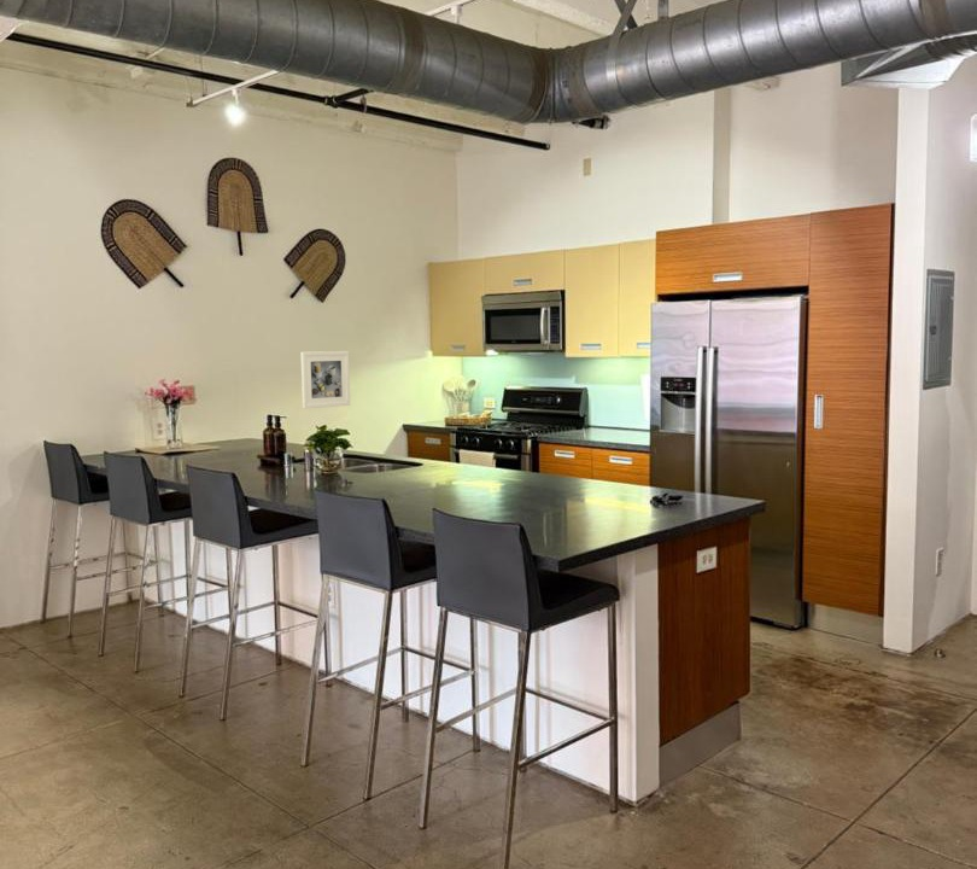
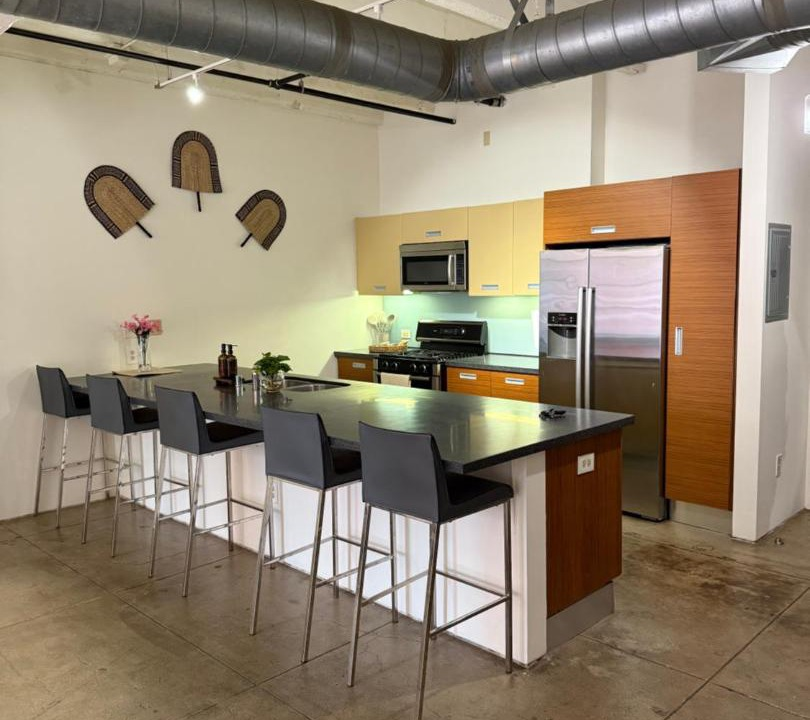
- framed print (326, 379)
